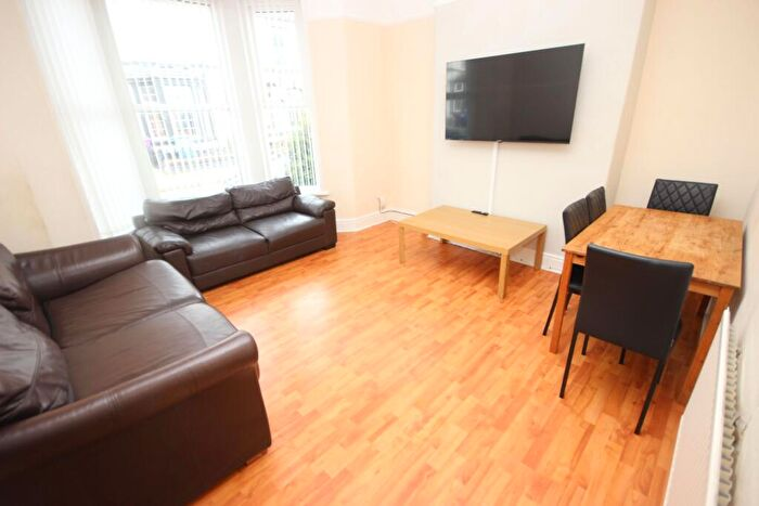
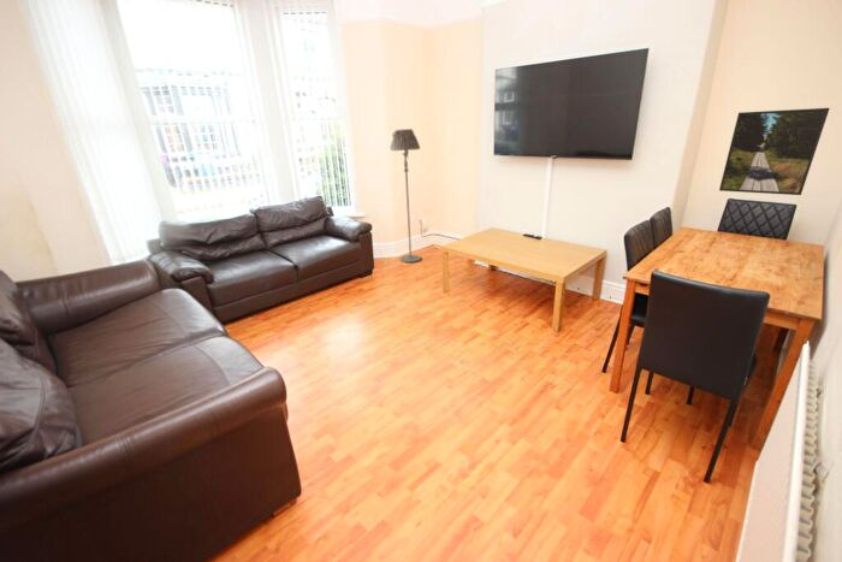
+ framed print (769, 153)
+ floor lamp (407, 197)
